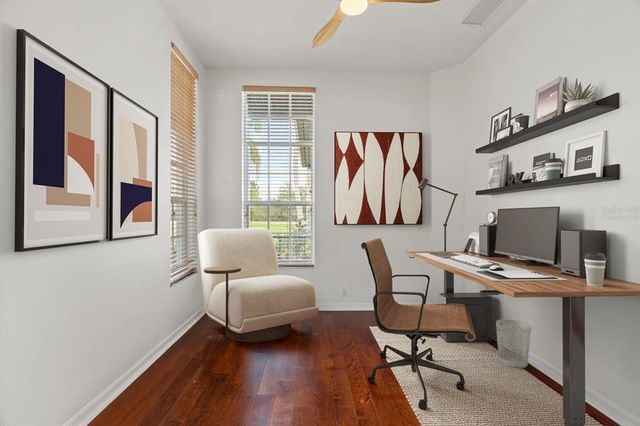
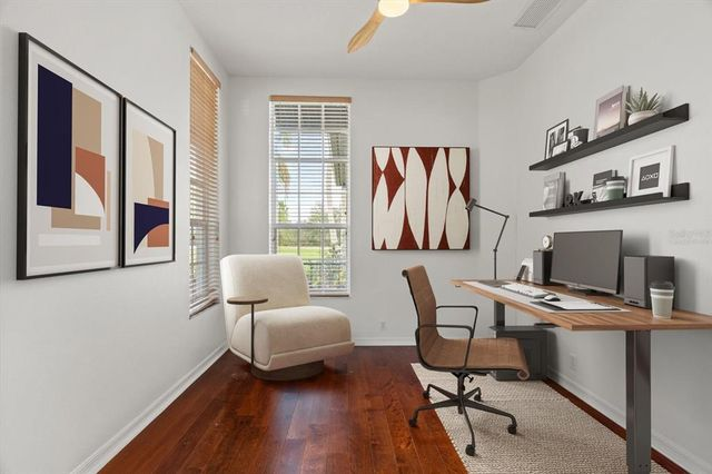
- wastebasket (513, 343)
